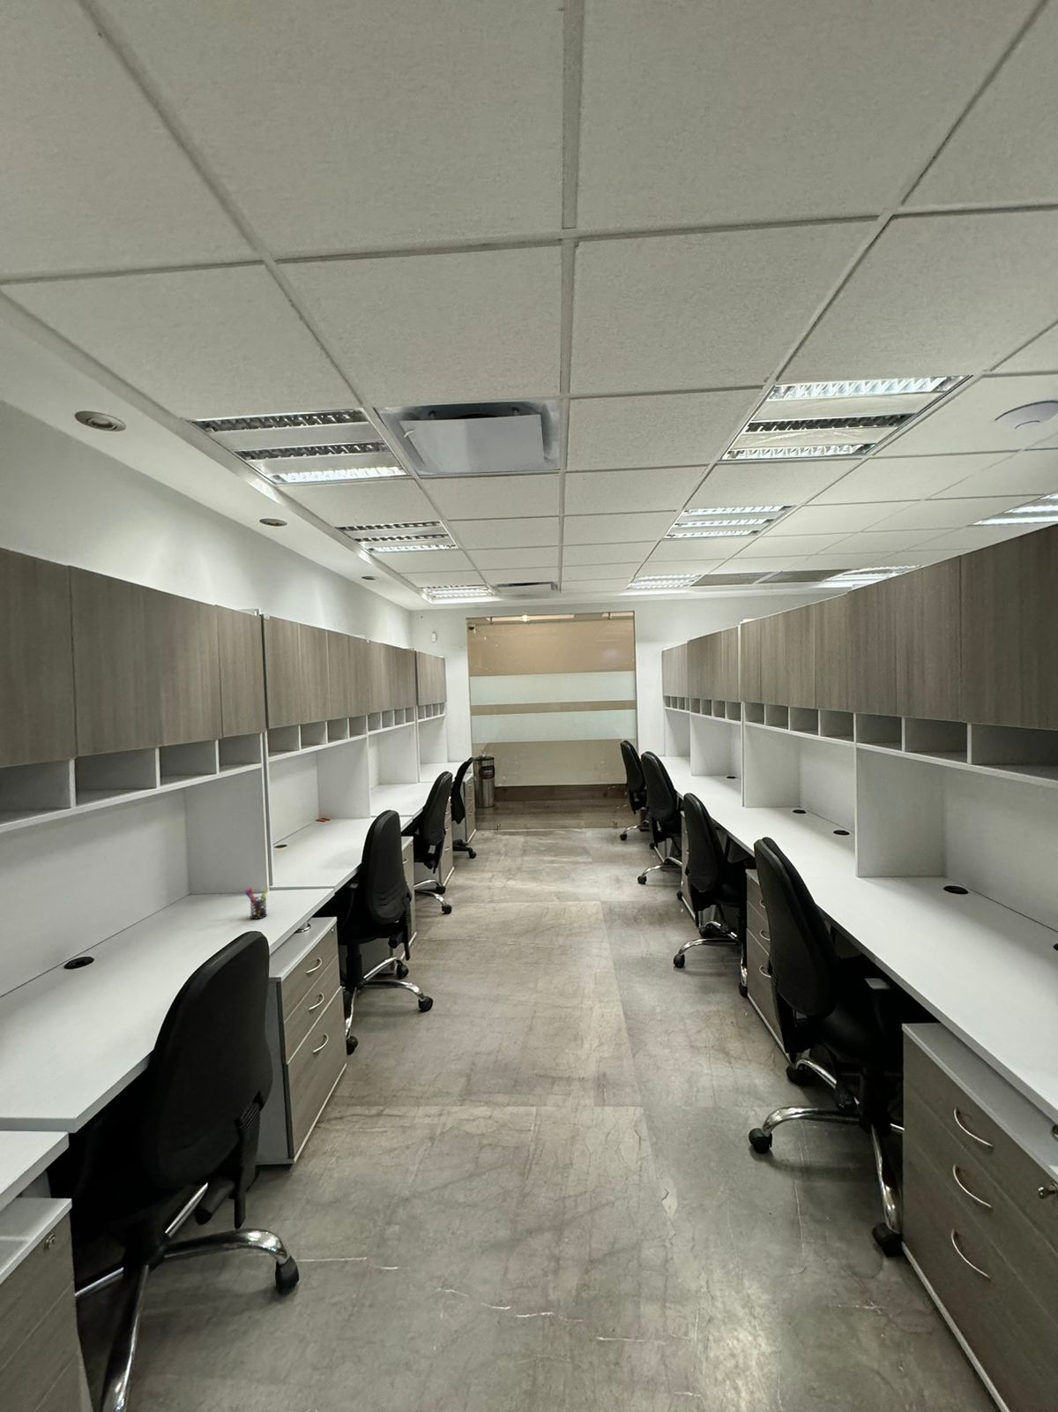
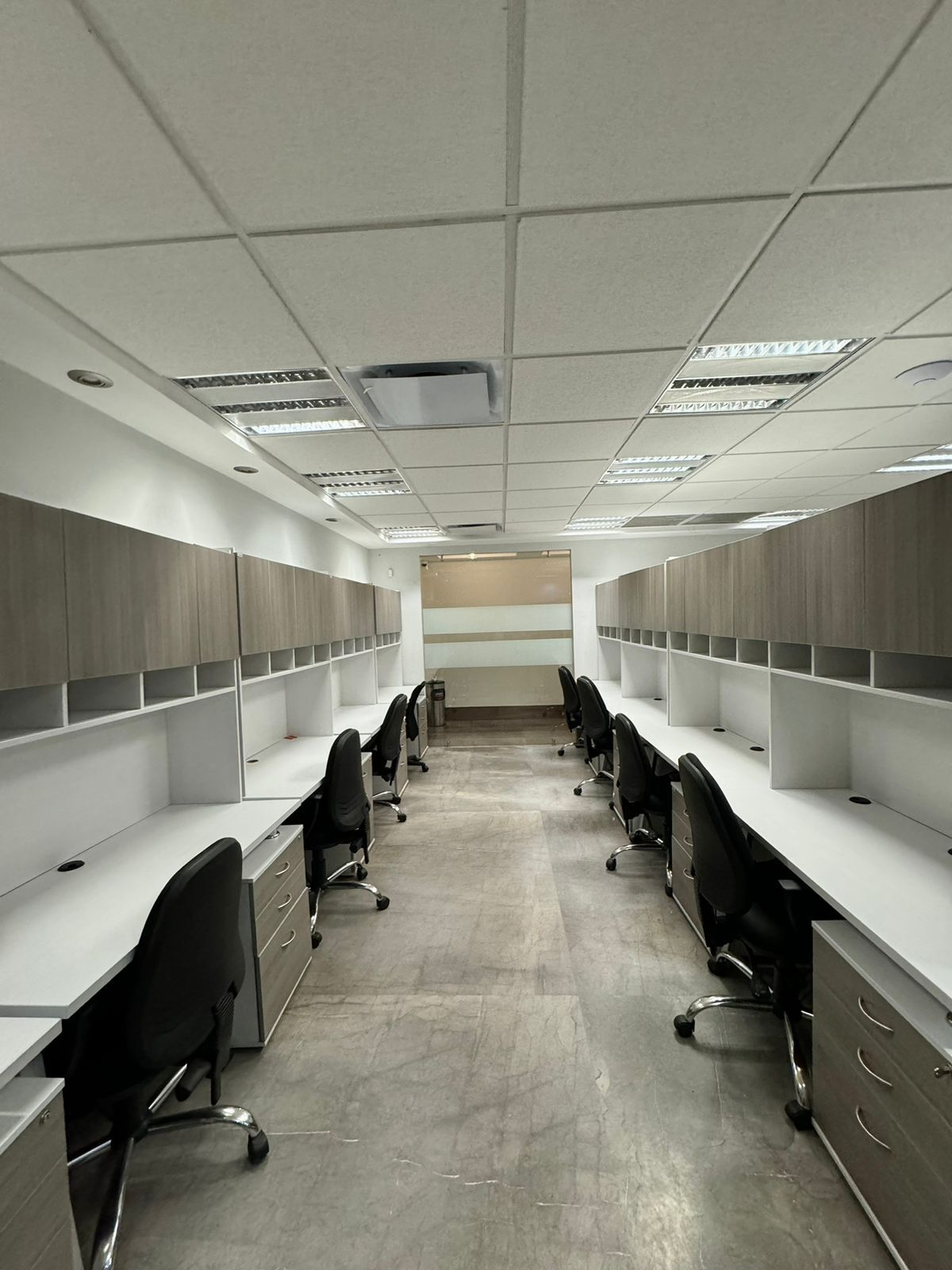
- pen holder (258, 901)
